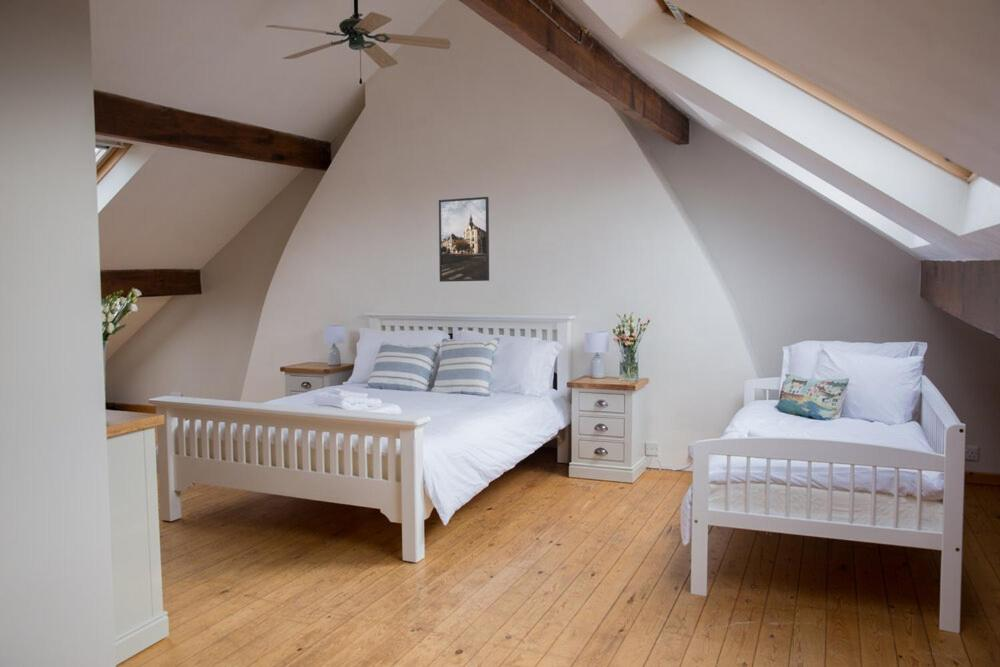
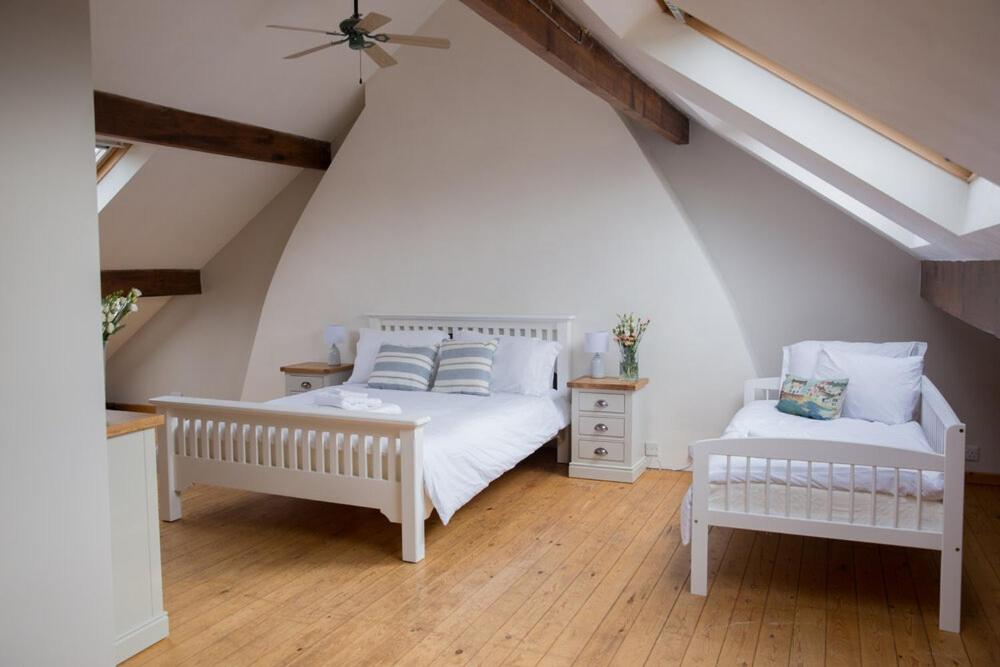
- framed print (463, 239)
